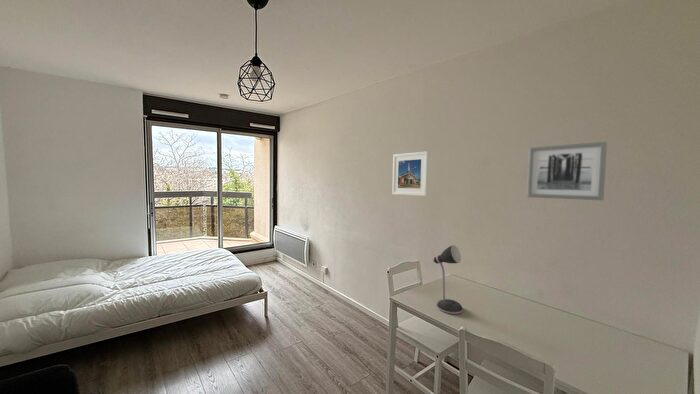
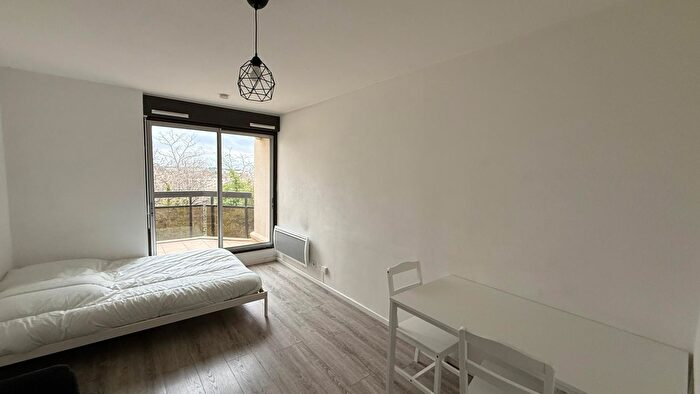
- wall art (563, 172)
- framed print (409, 174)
- desk lamp (444, 275)
